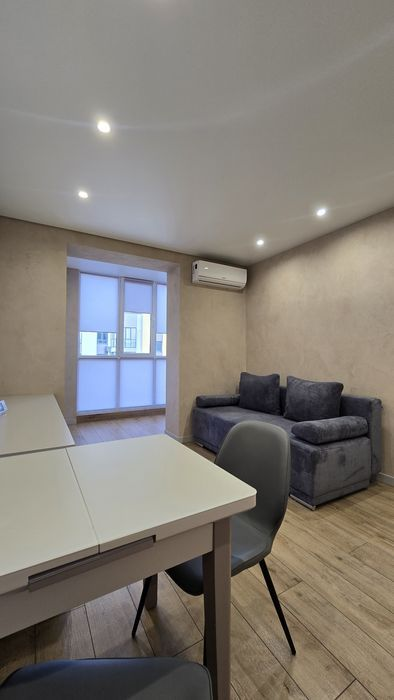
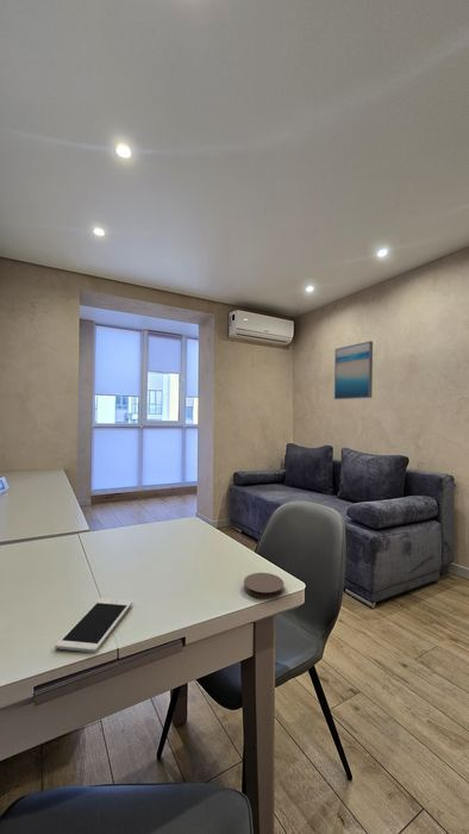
+ coaster (263, 584)
+ wall art (352, 372)
+ cell phone (98, 621)
